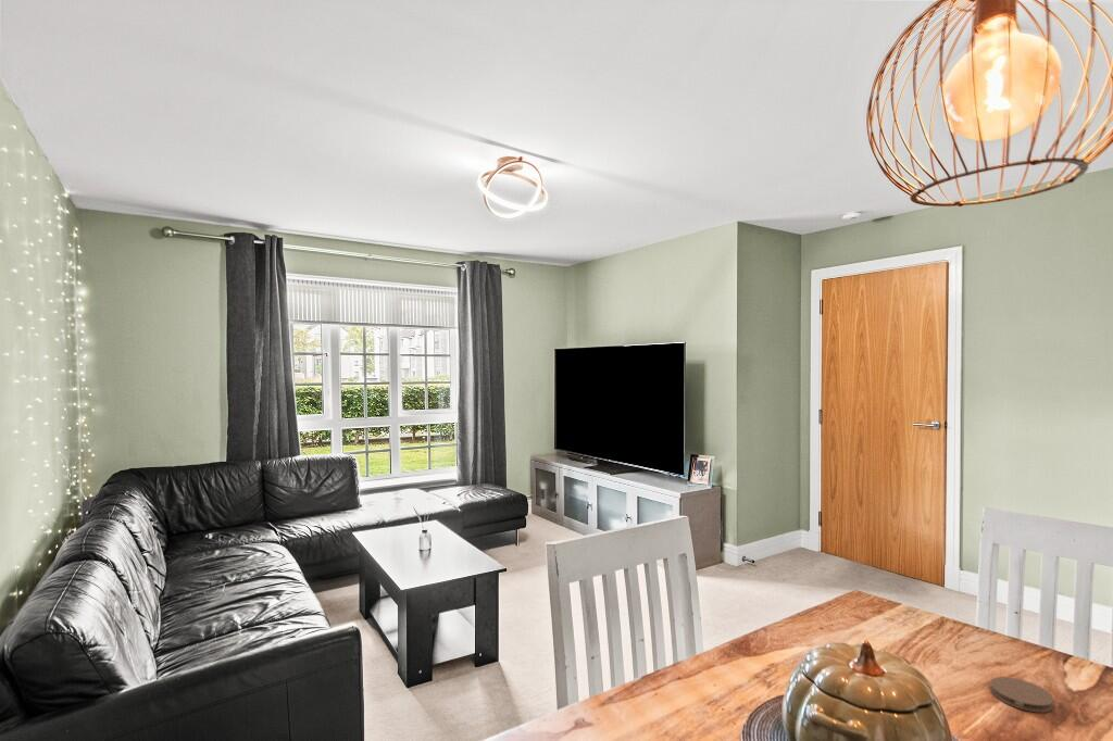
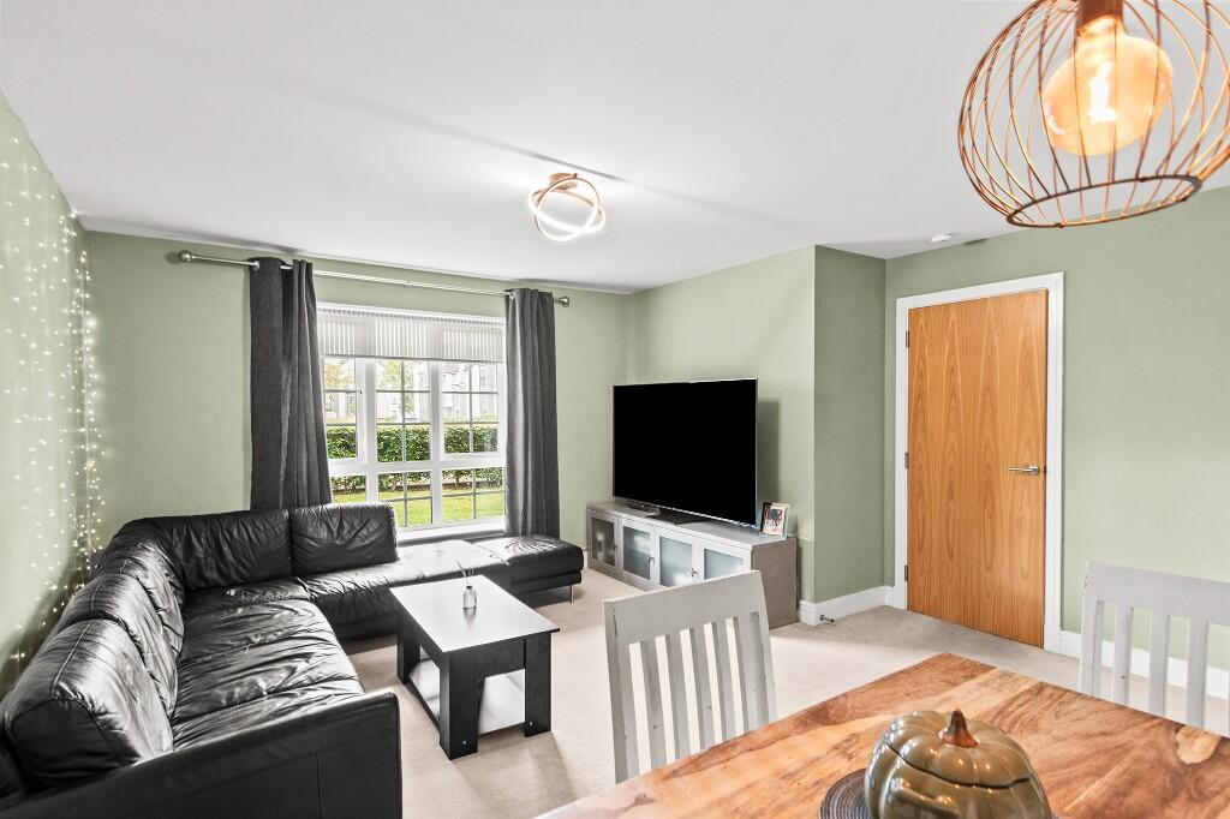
- coaster (1021, 693)
